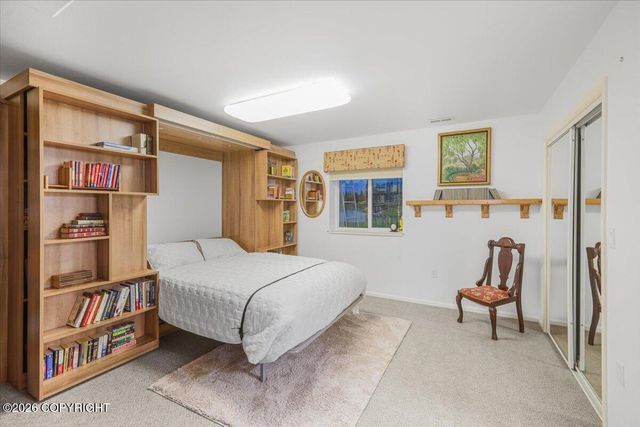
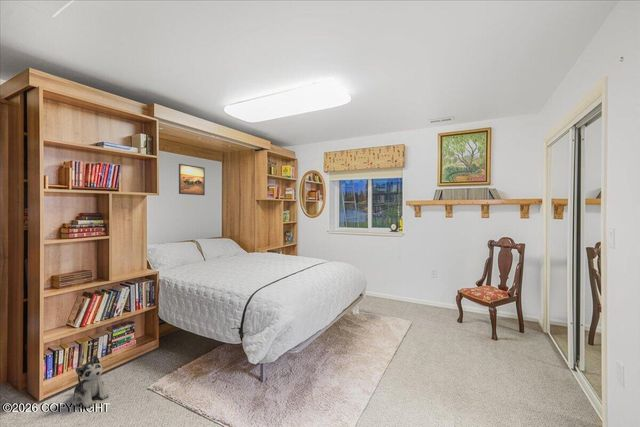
+ plush toy (88, 376)
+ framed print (192, 180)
